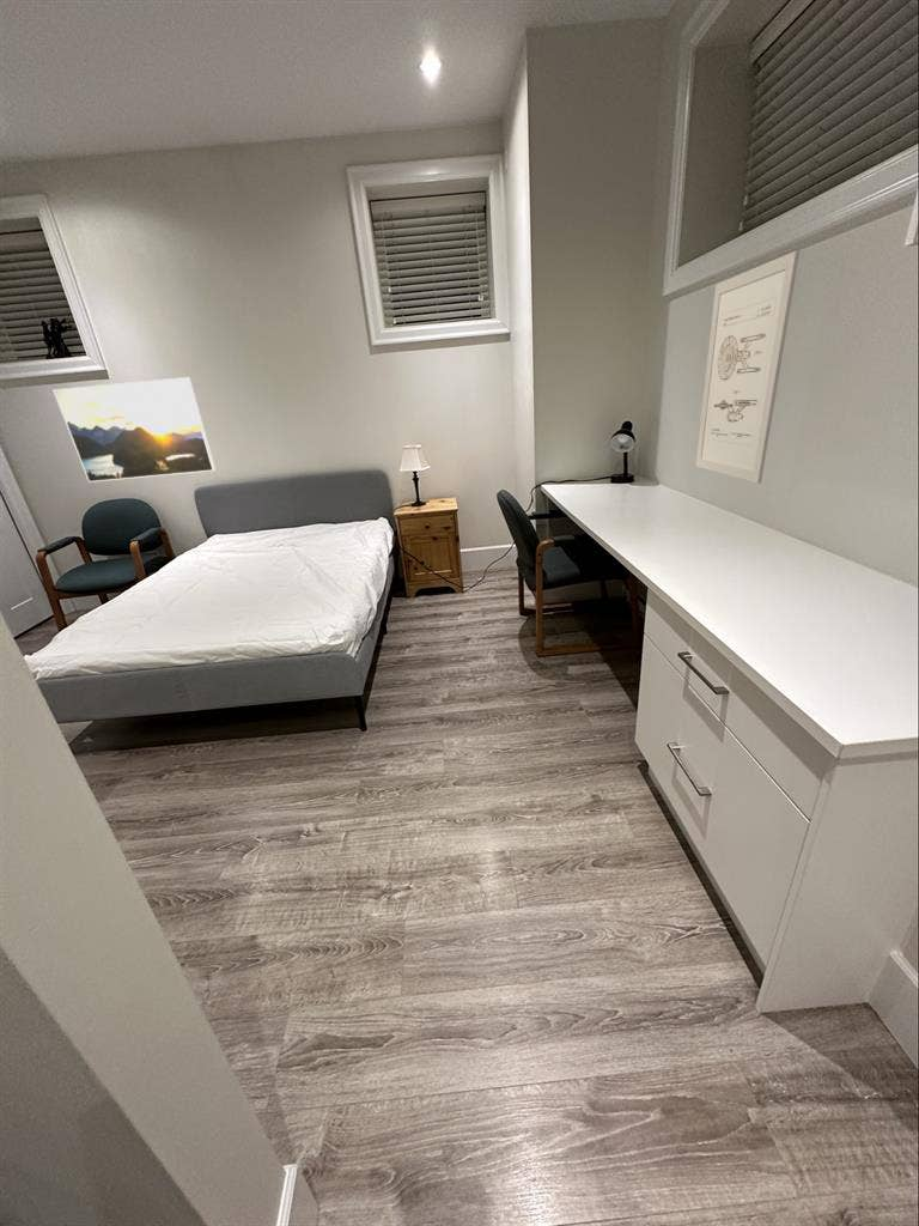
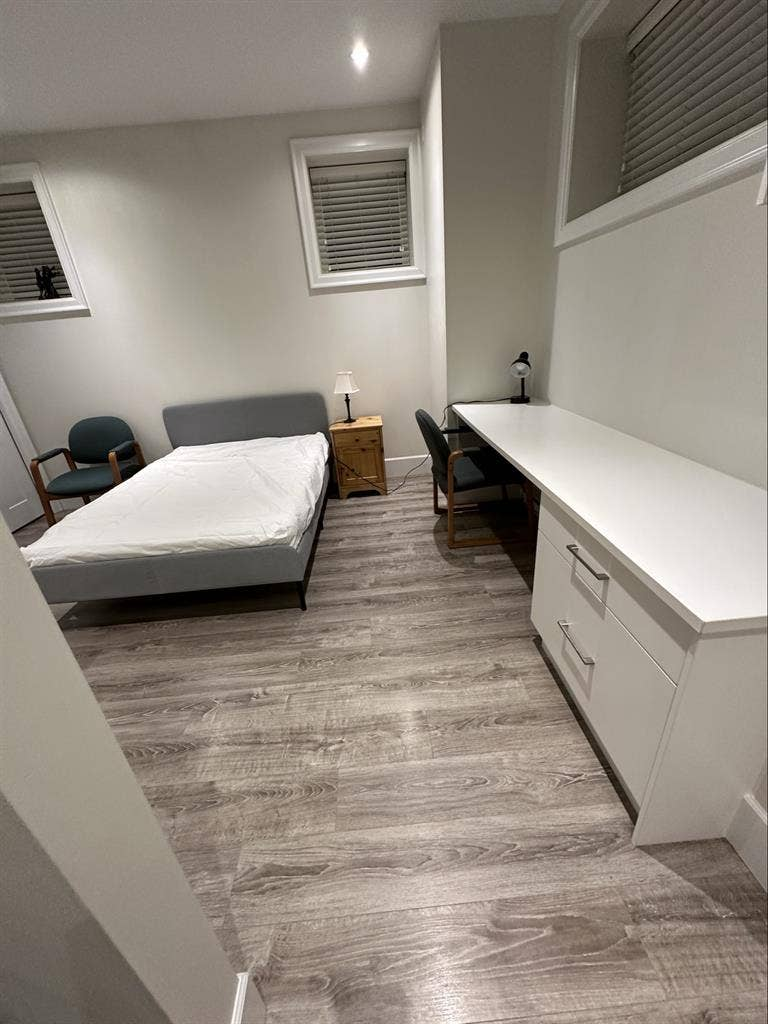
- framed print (136, 431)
- wall art (737, 380)
